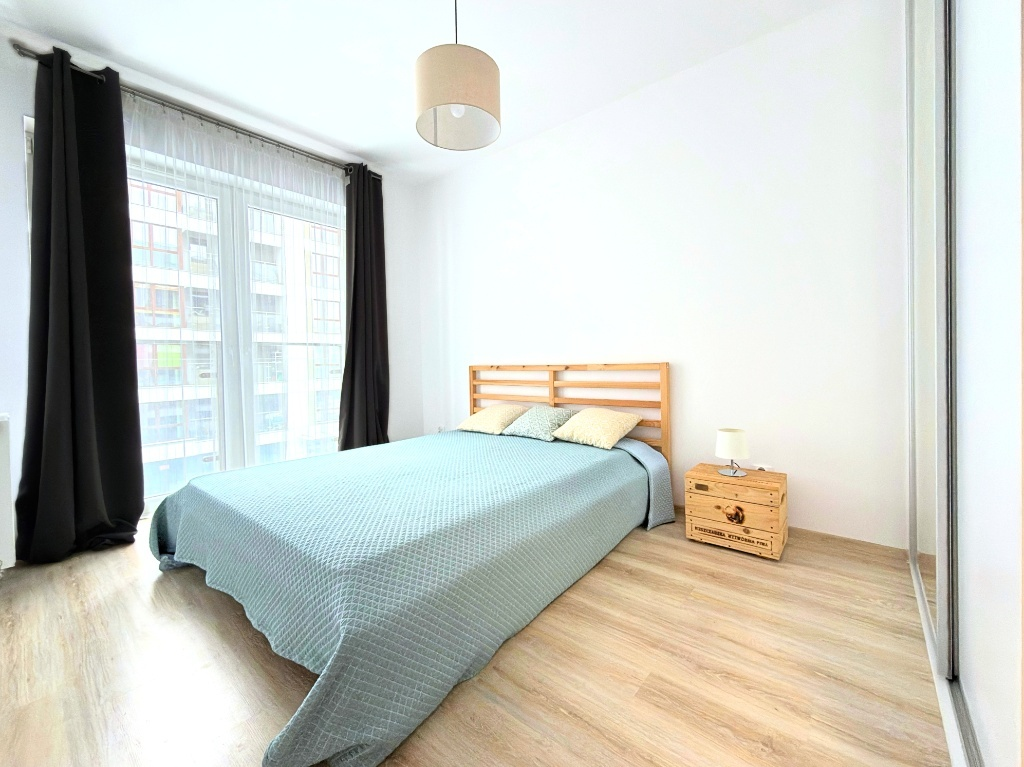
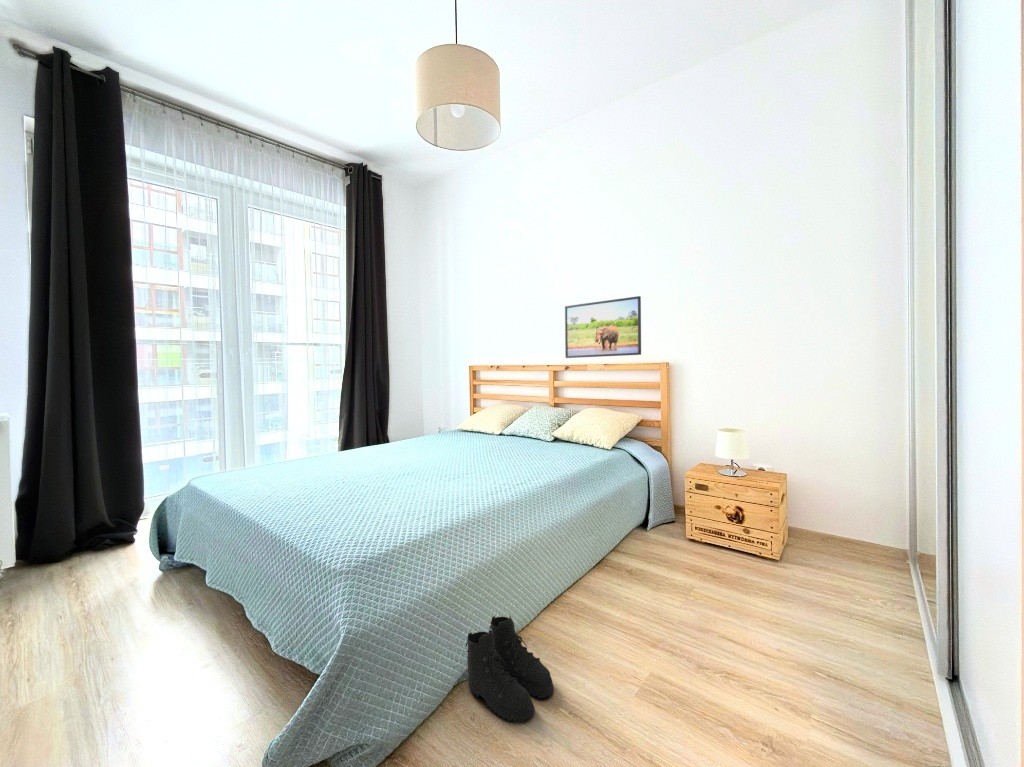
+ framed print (600, 329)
+ boots (508, 658)
